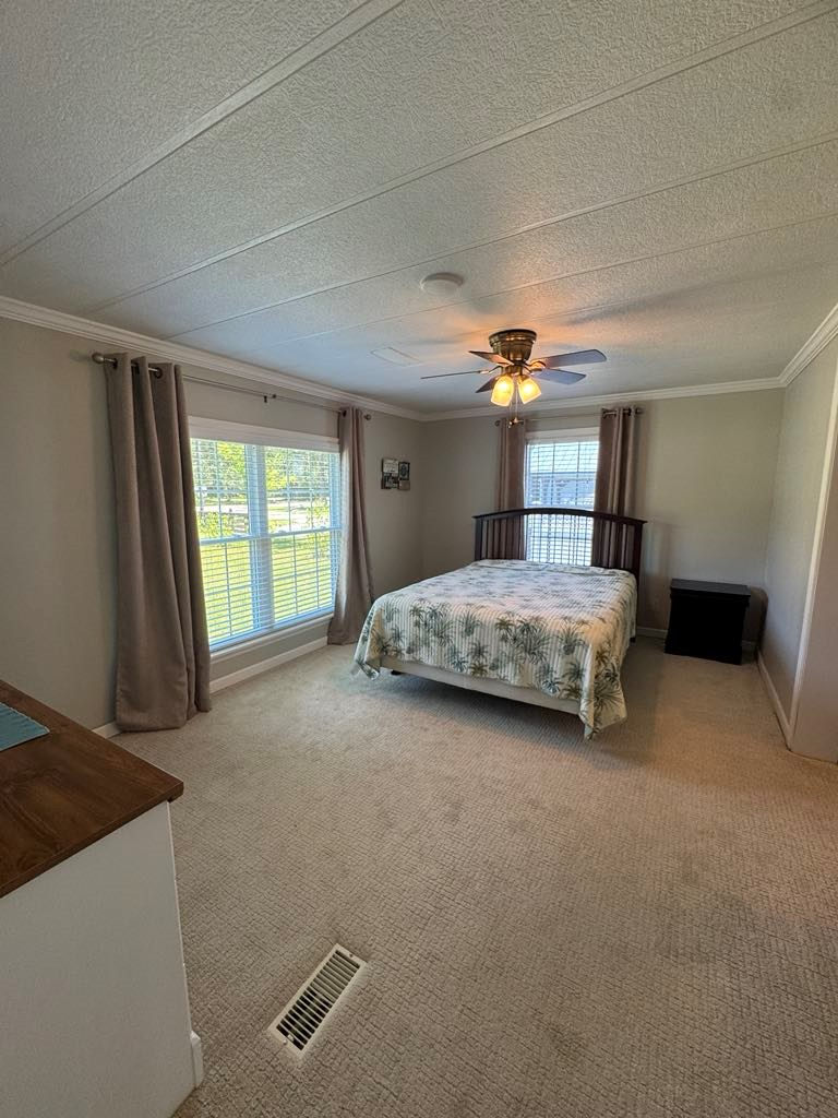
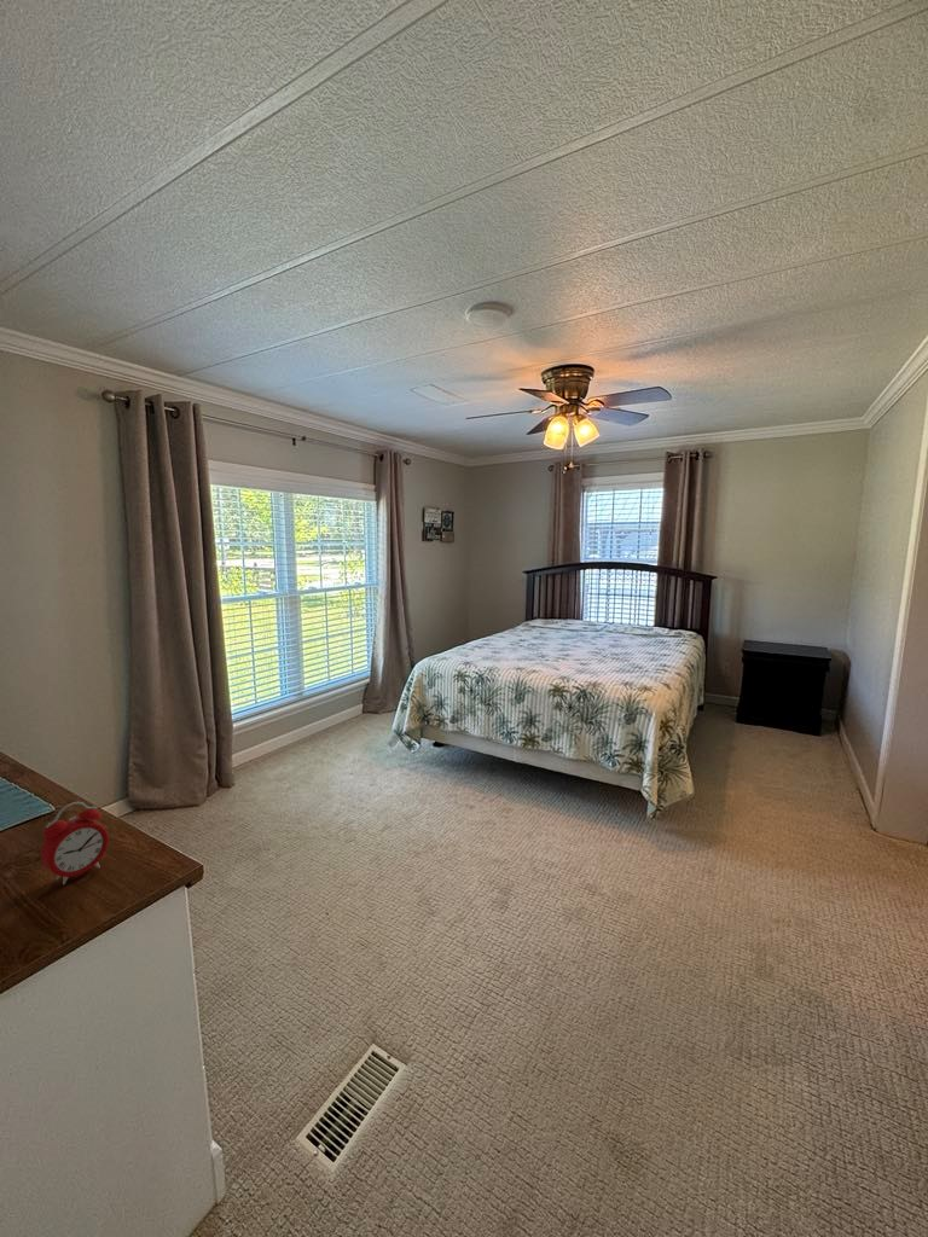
+ alarm clock (74, 838)
